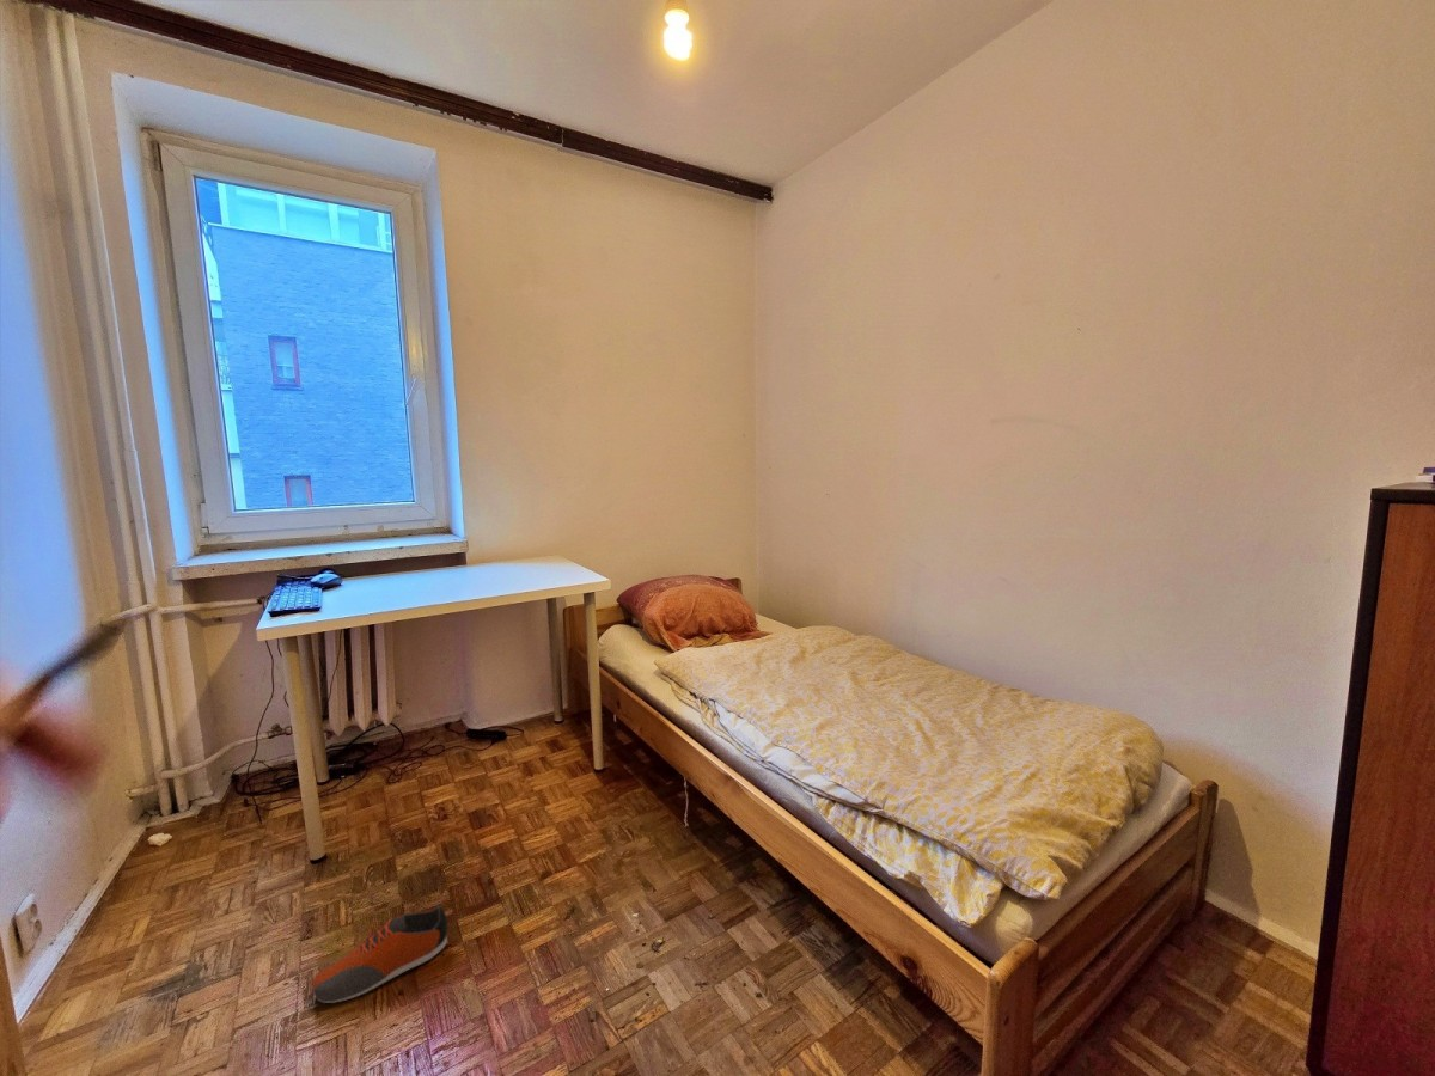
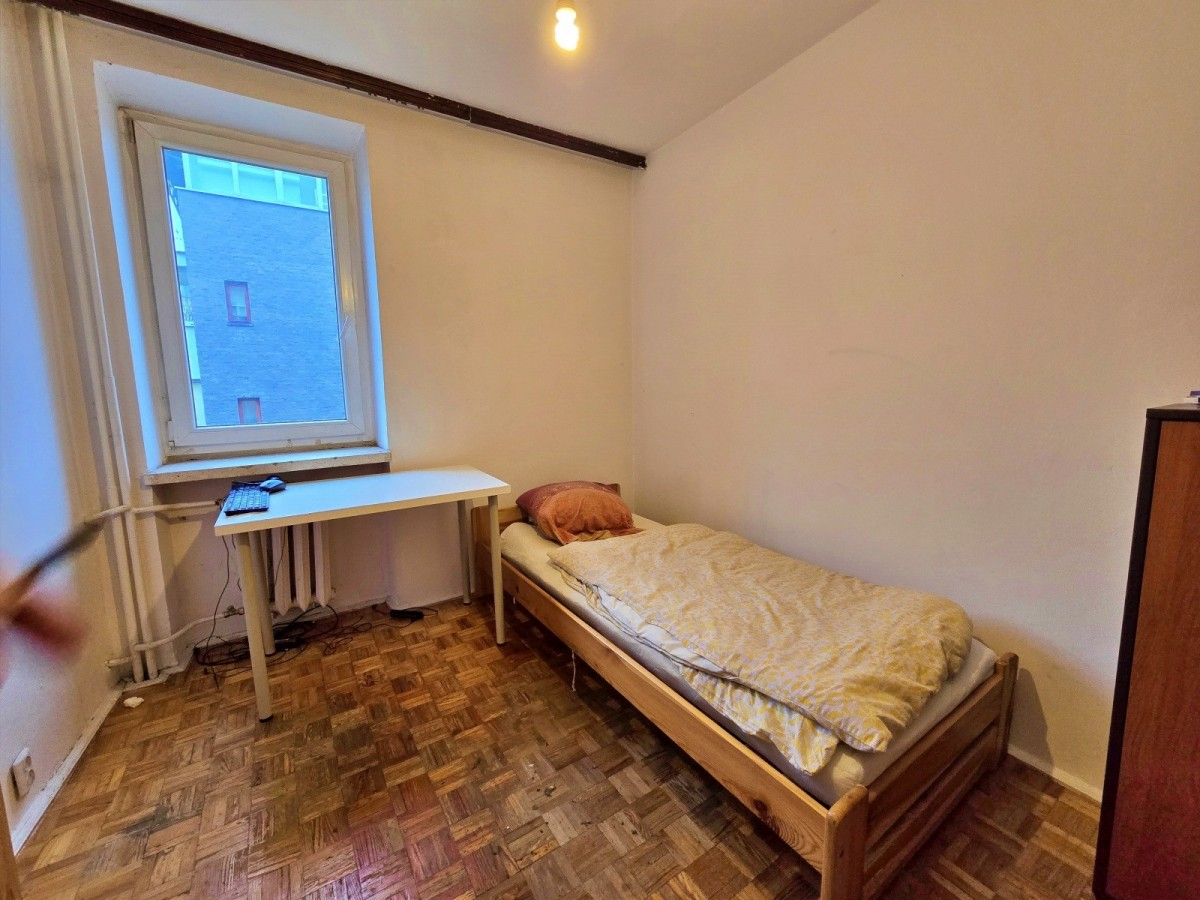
- shoe (383, 948)
